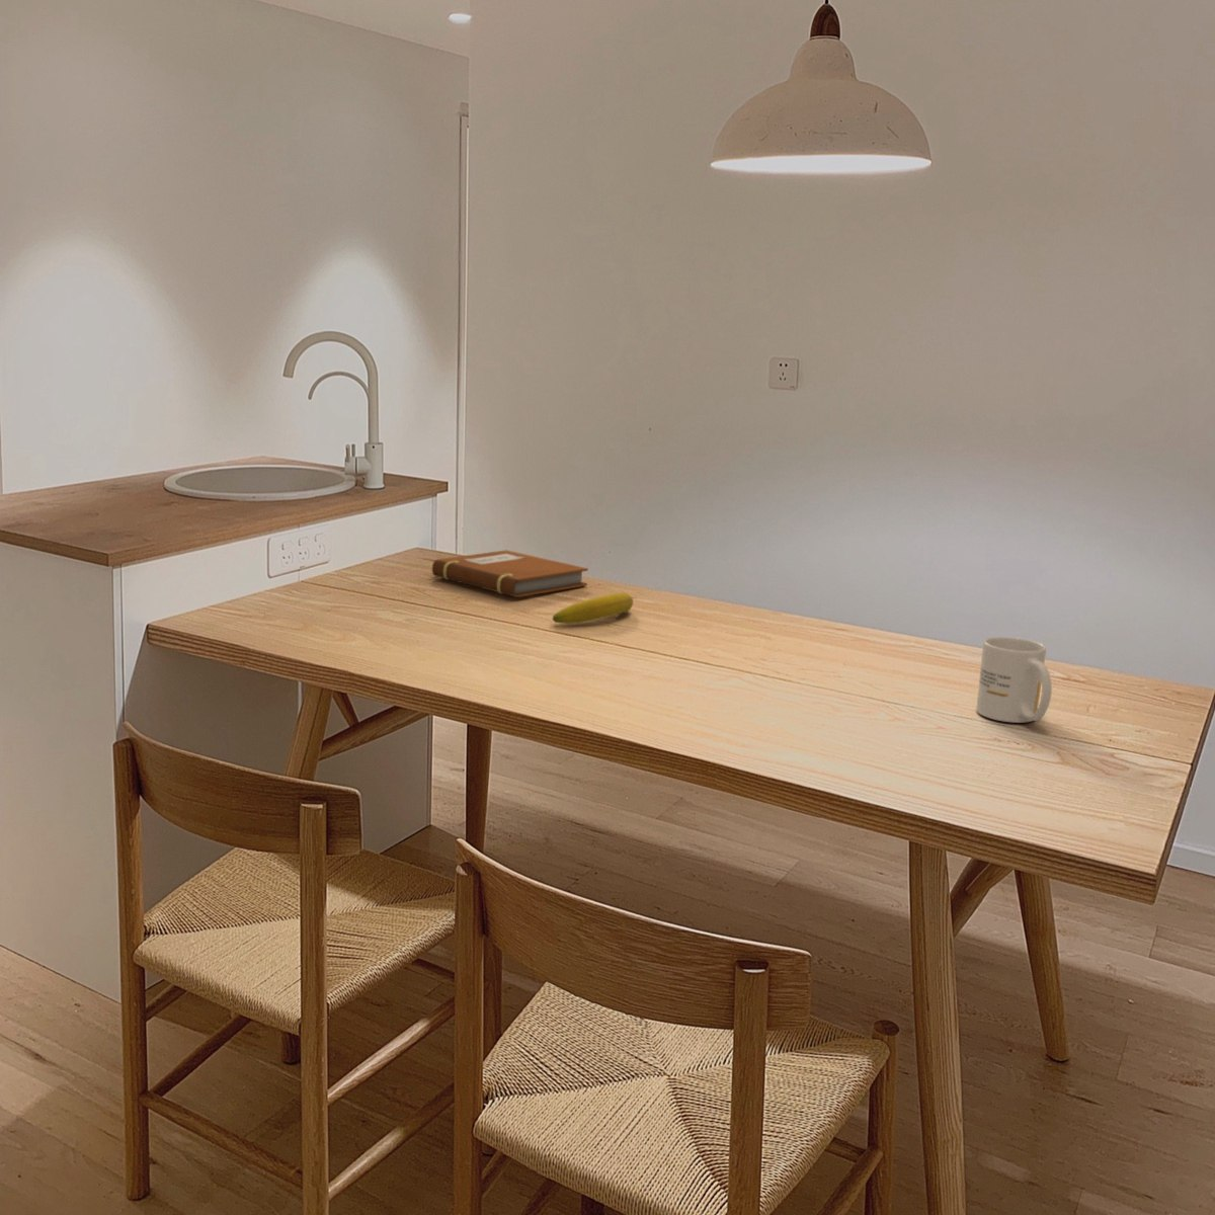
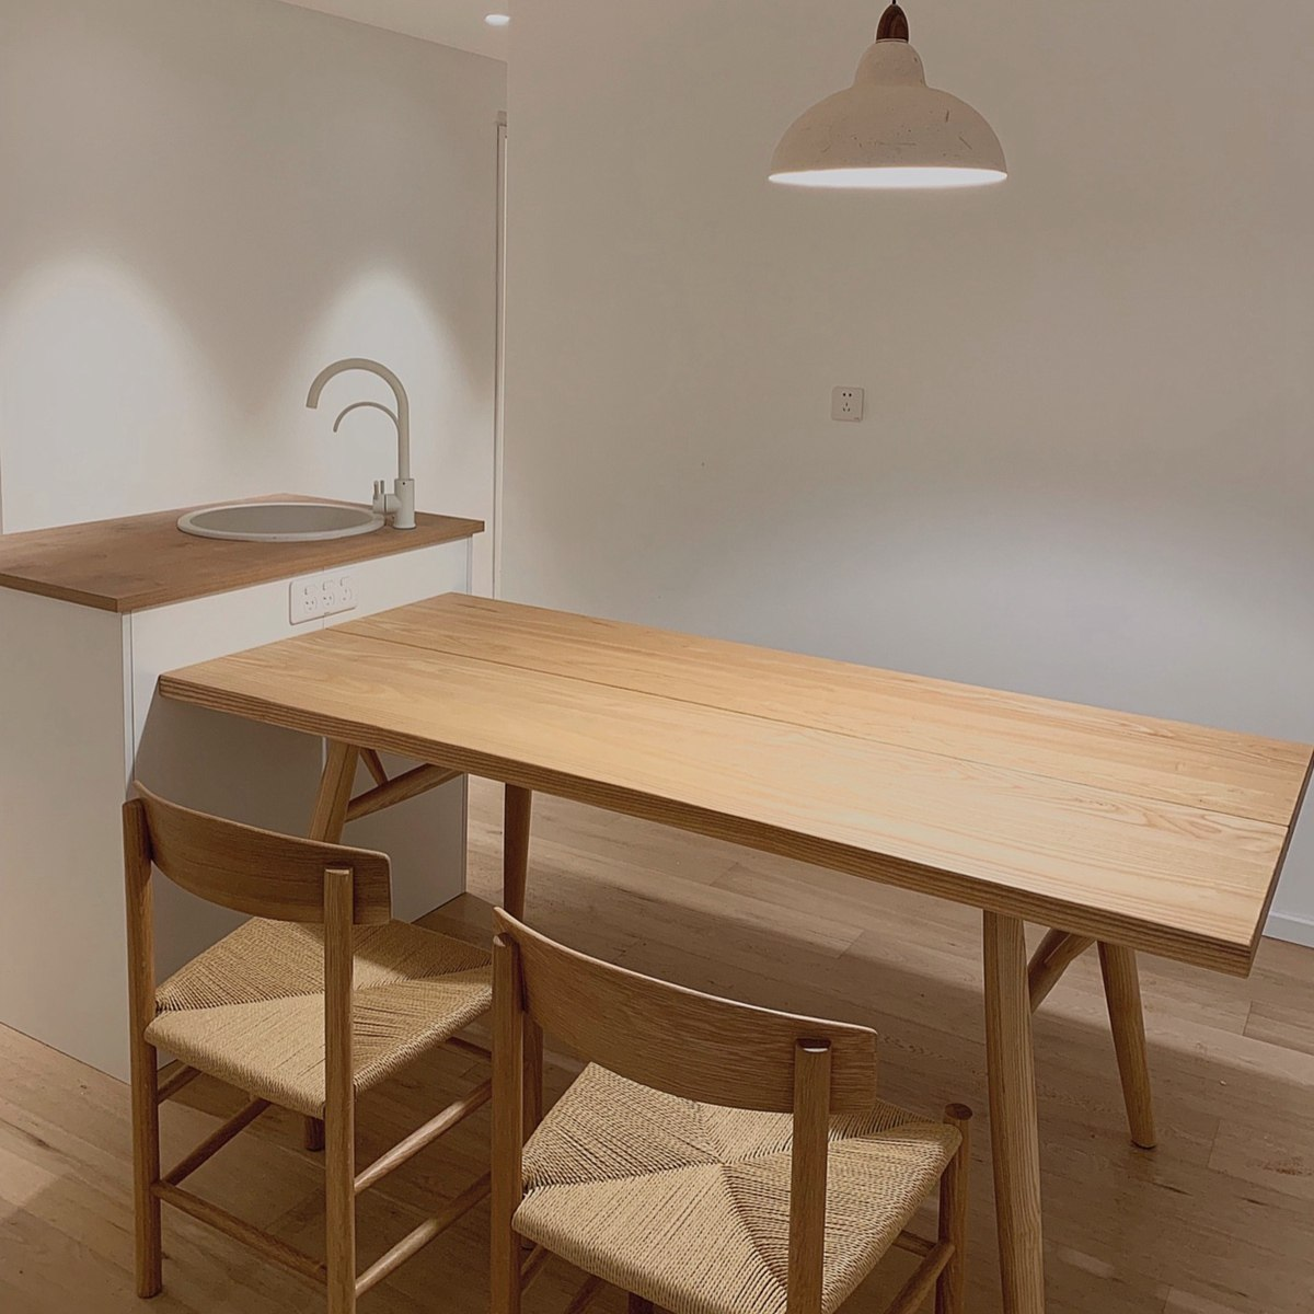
- notebook (506, 572)
- mug (1019, 681)
- fruit (600, 604)
